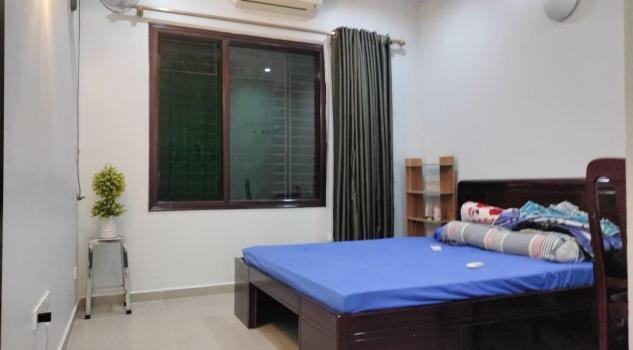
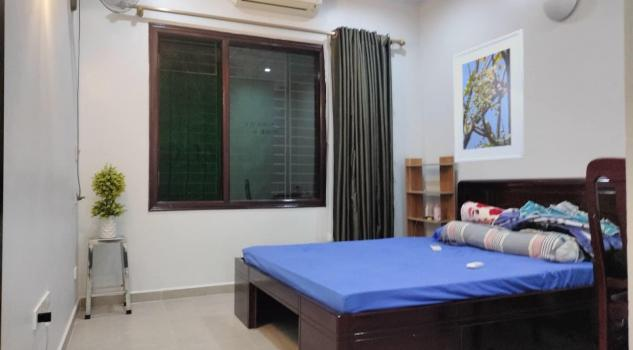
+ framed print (485, 102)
